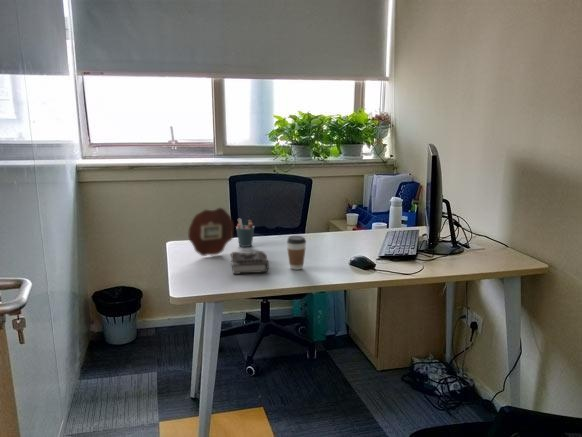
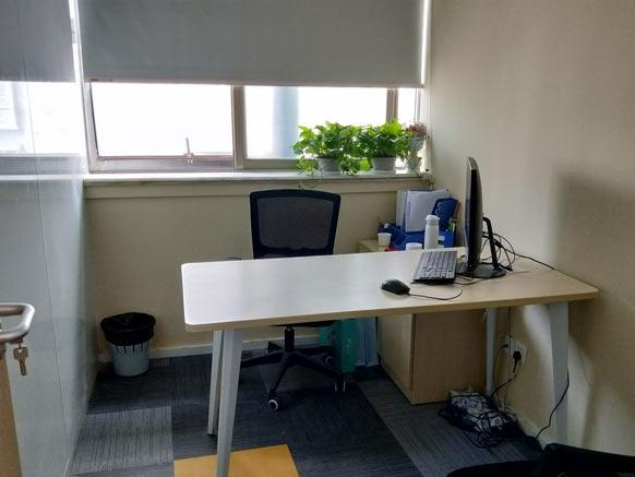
- book (249, 260)
- picture frame (212, 232)
- coffee cup (296, 252)
- pen holder (245, 231)
